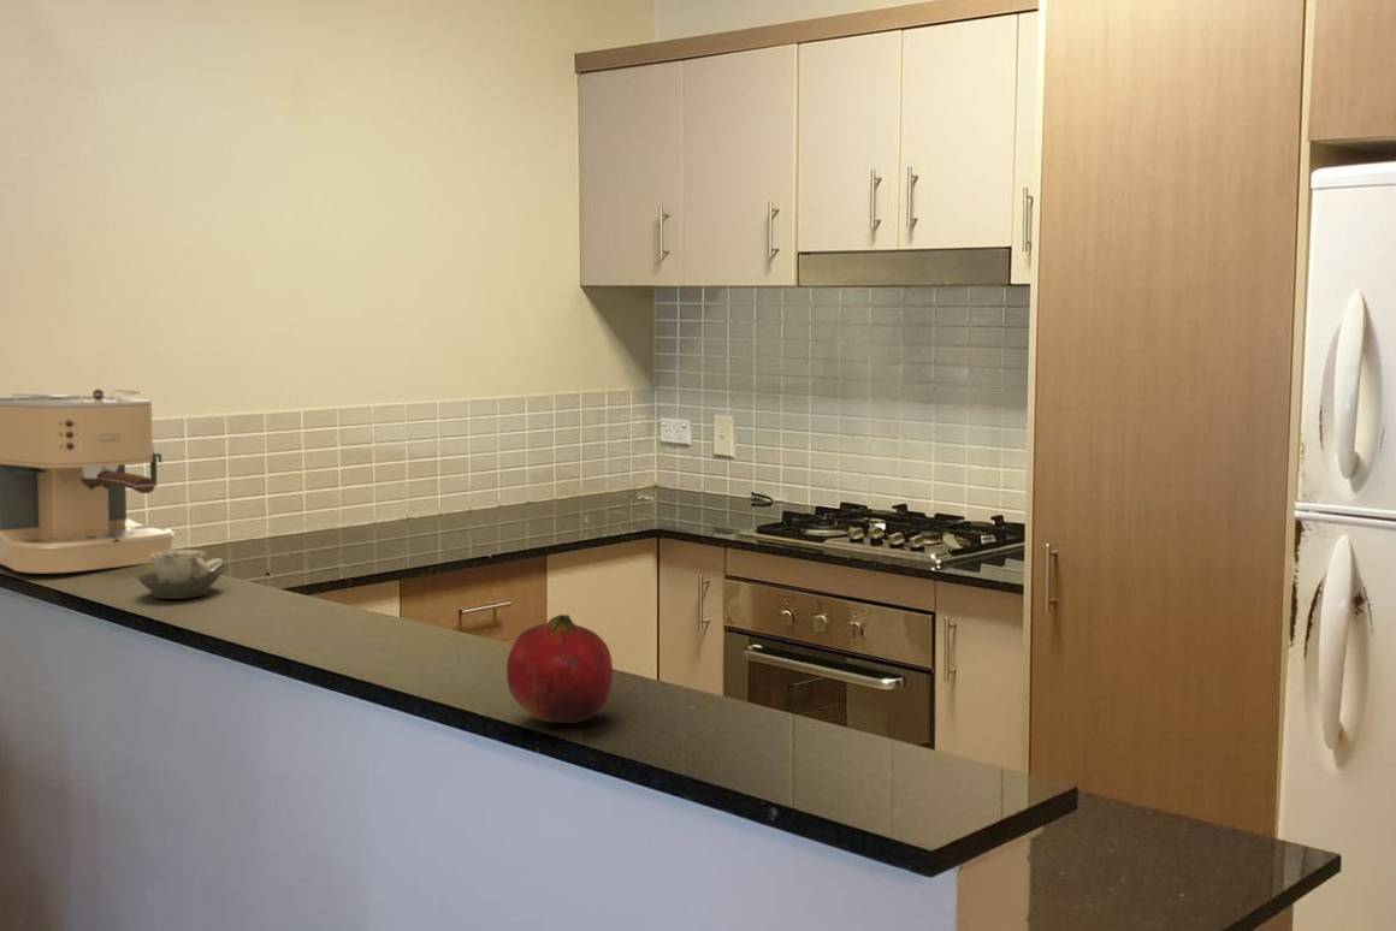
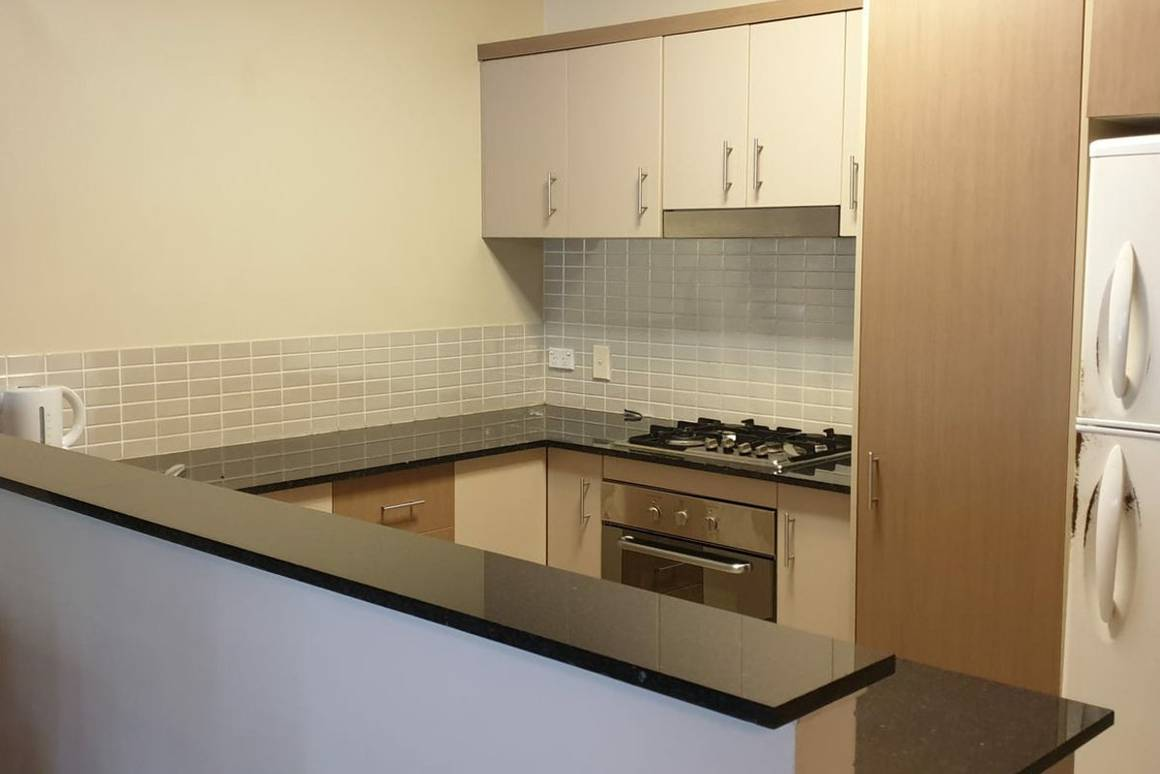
- cup (179, 574)
- fruit (561, 666)
- coffee maker (83, 474)
